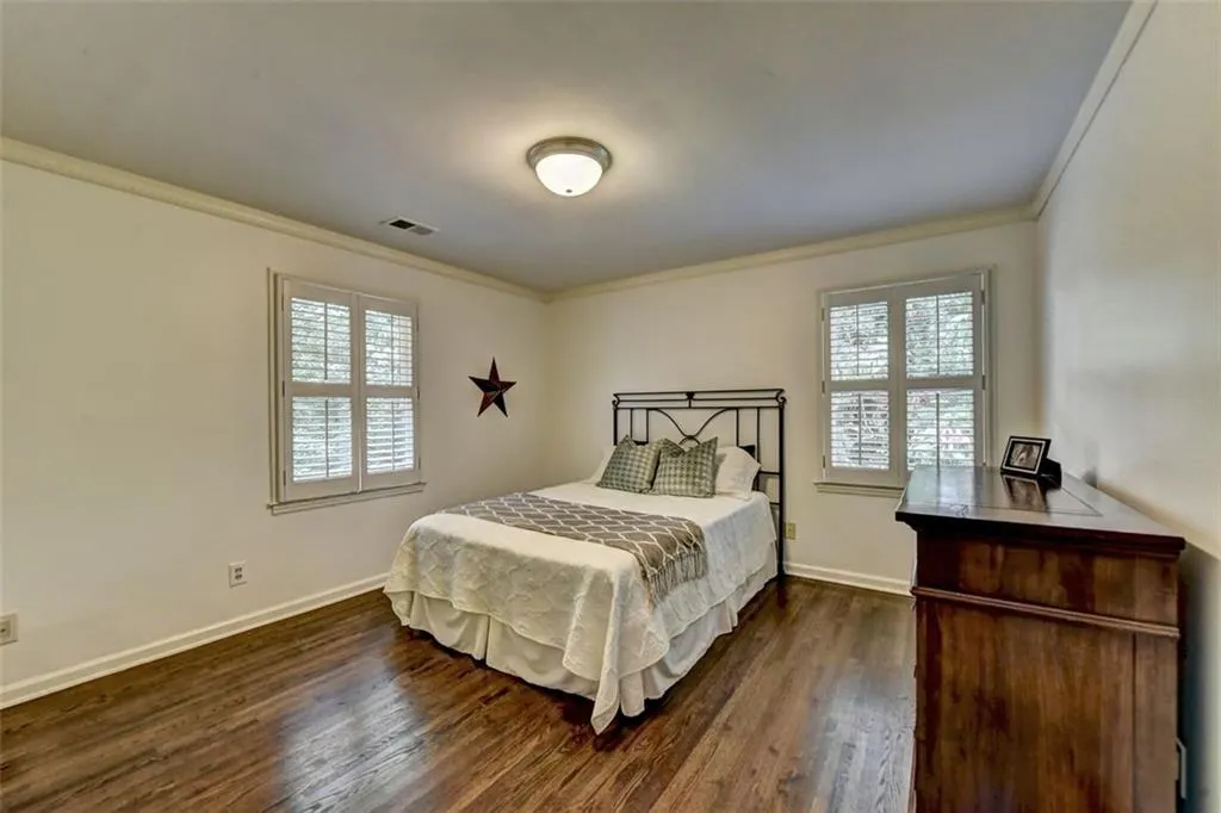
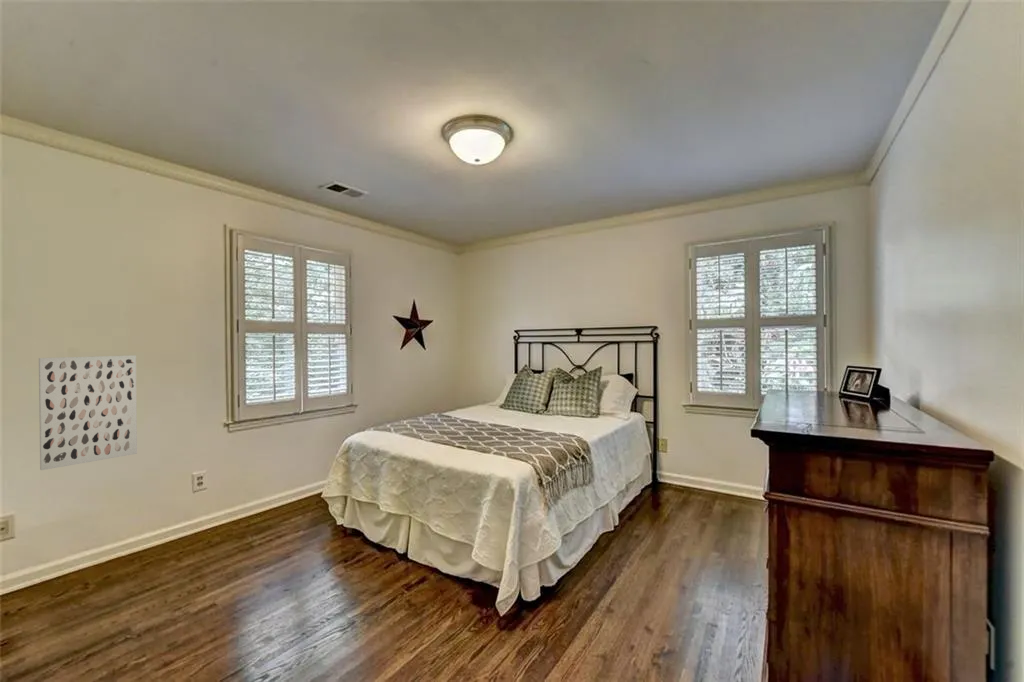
+ wall art (91, 408)
